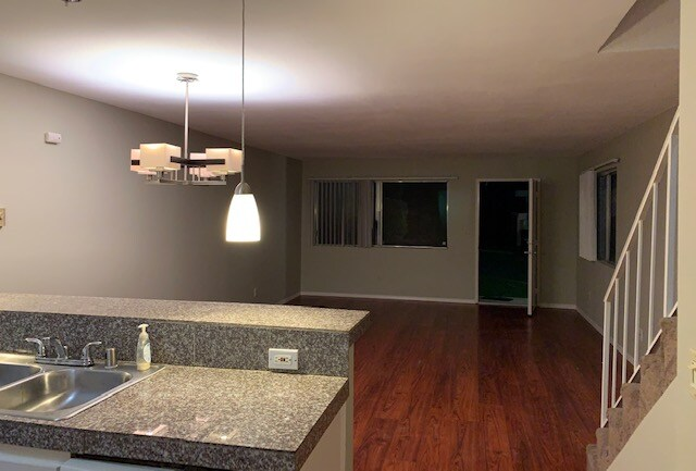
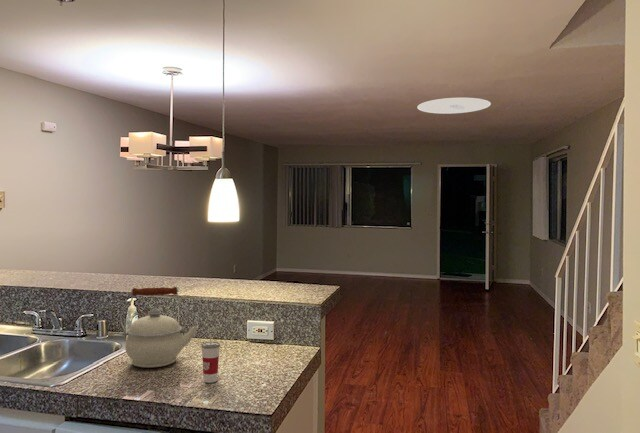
+ ceiling light (453, 102)
+ kettle (159, 324)
+ cup (210, 355)
